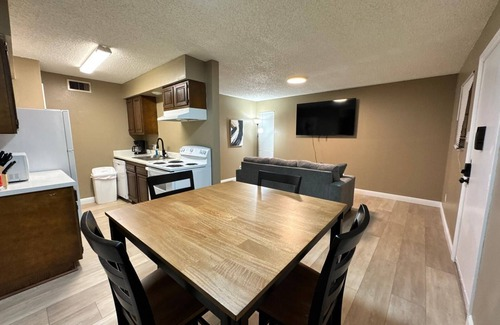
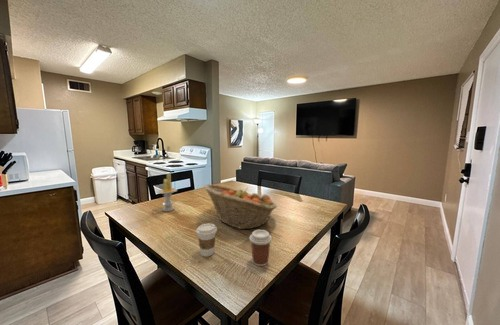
+ candle (167, 191)
+ coffee cup (260, 247)
+ fruit basket (239, 201)
+ coffee cup (207, 239)
